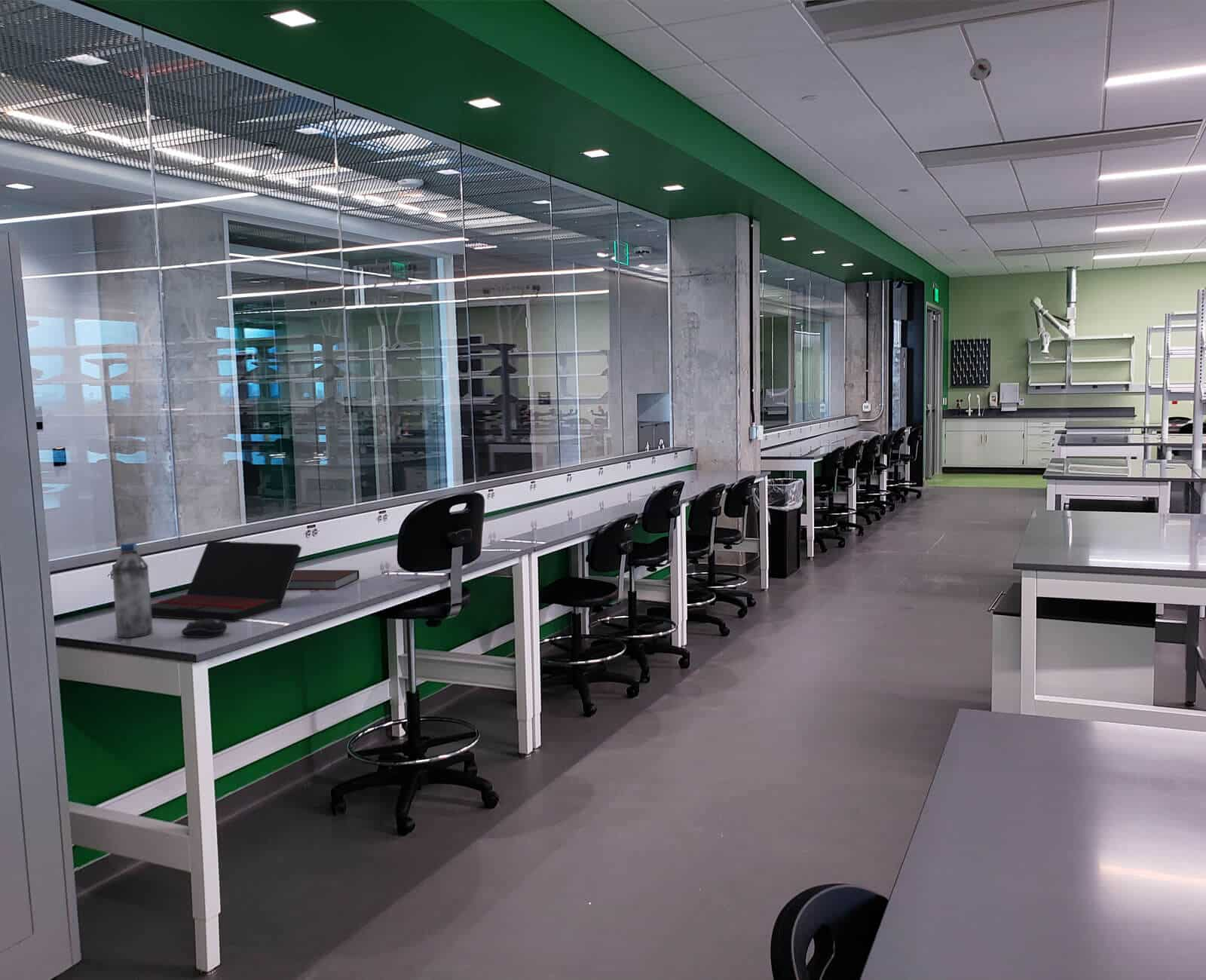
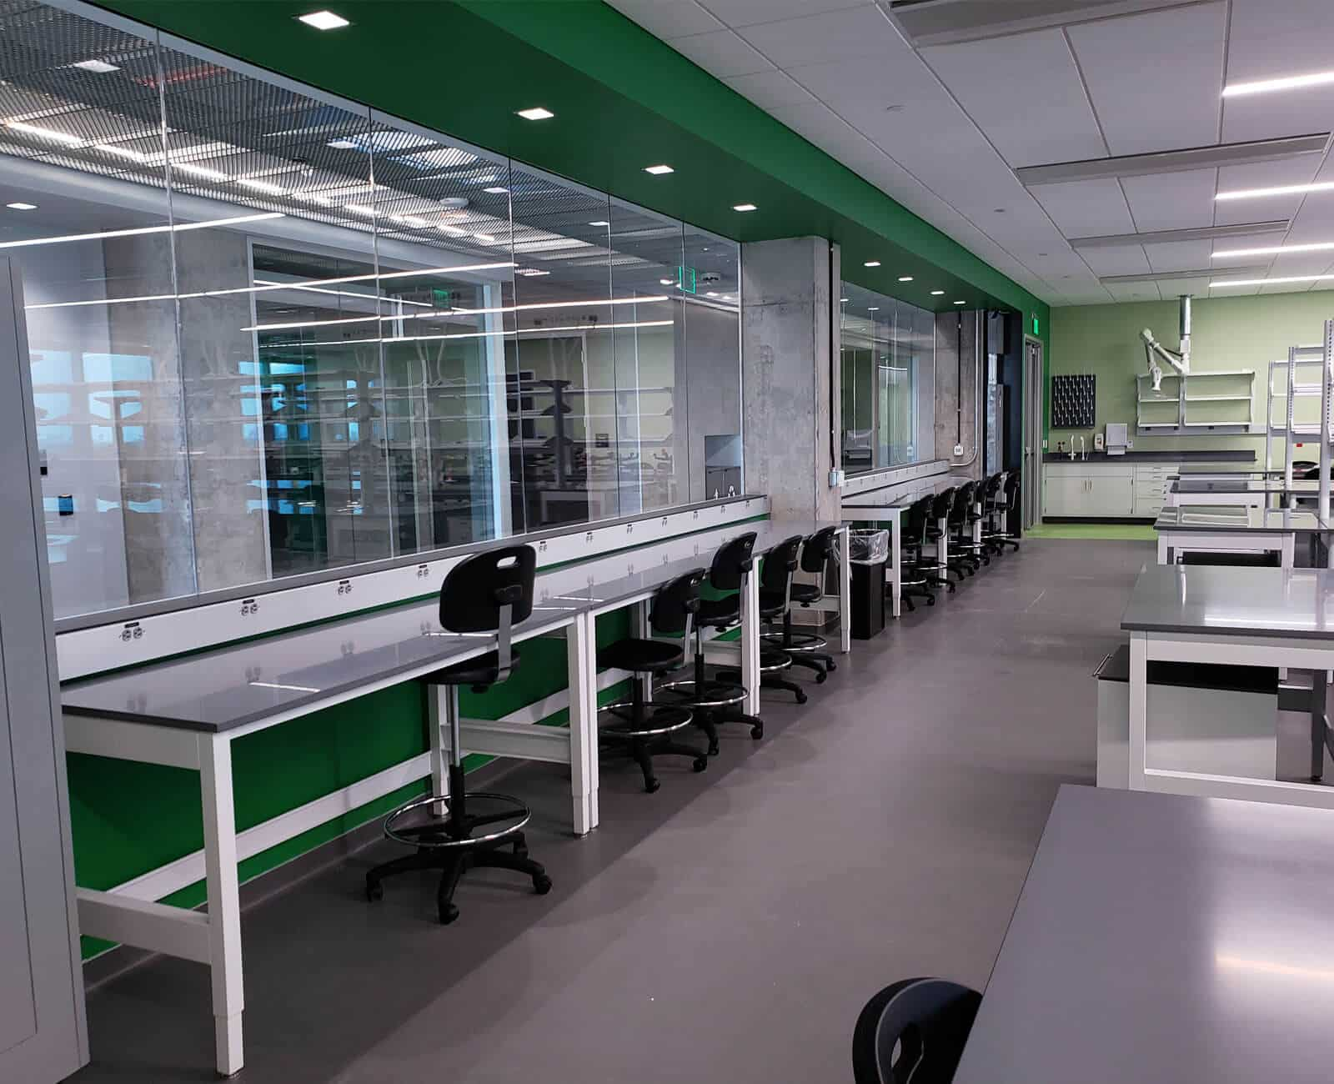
- smoke detector (981, 69)
- computer mouse (204, 626)
- laptop (222, 578)
- notebook (314, 579)
- water bottle (131, 589)
